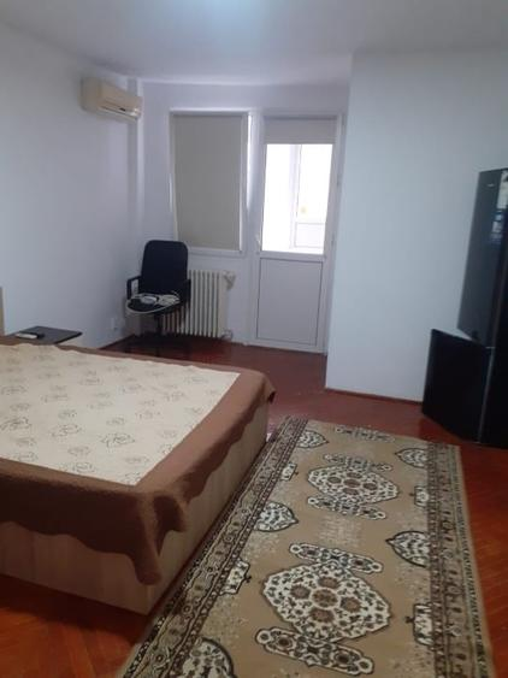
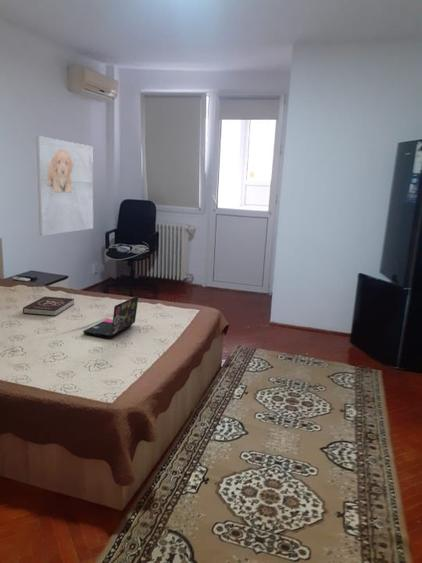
+ laptop (113, 315)
+ book (49, 305)
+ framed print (68, 187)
